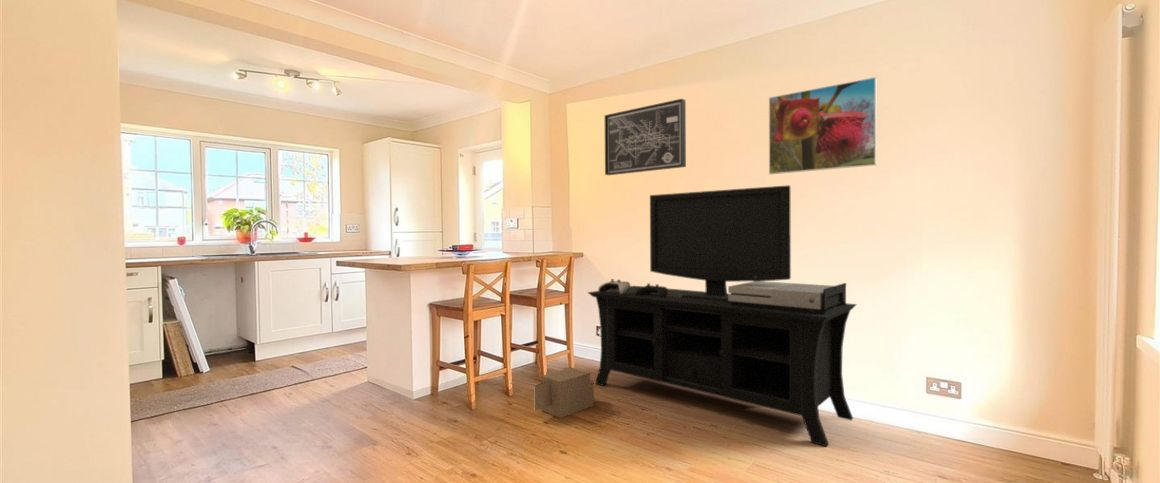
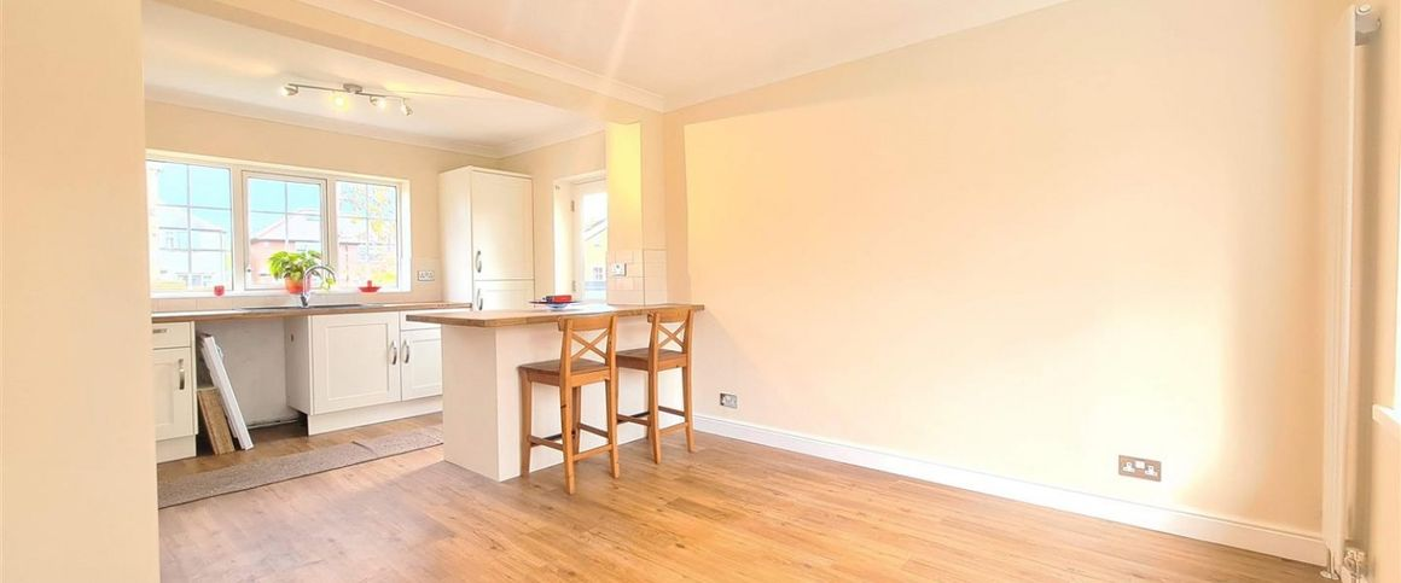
- media console (707, 296)
- wall art (642, 139)
- cardboard box (564, 392)
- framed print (819, 129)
